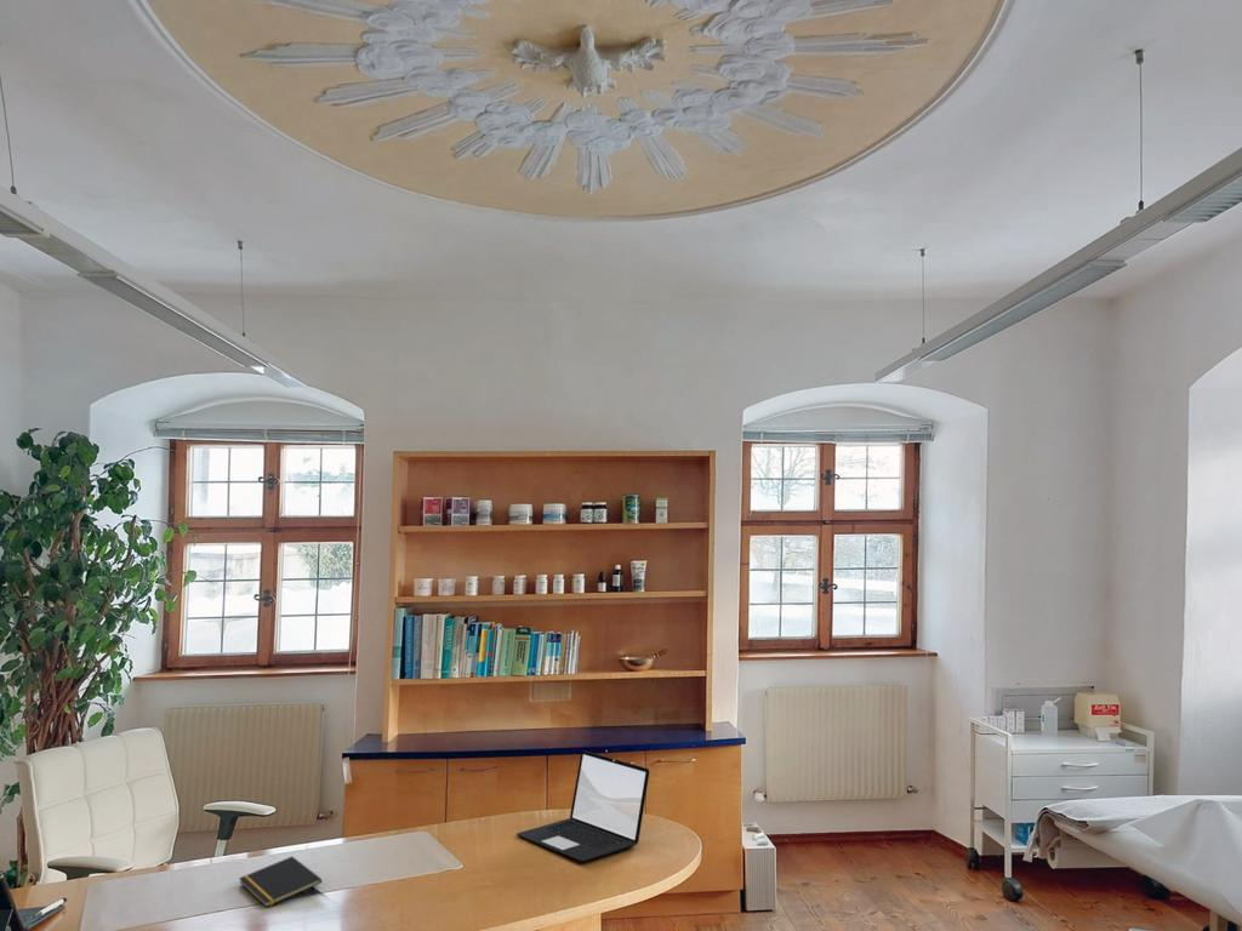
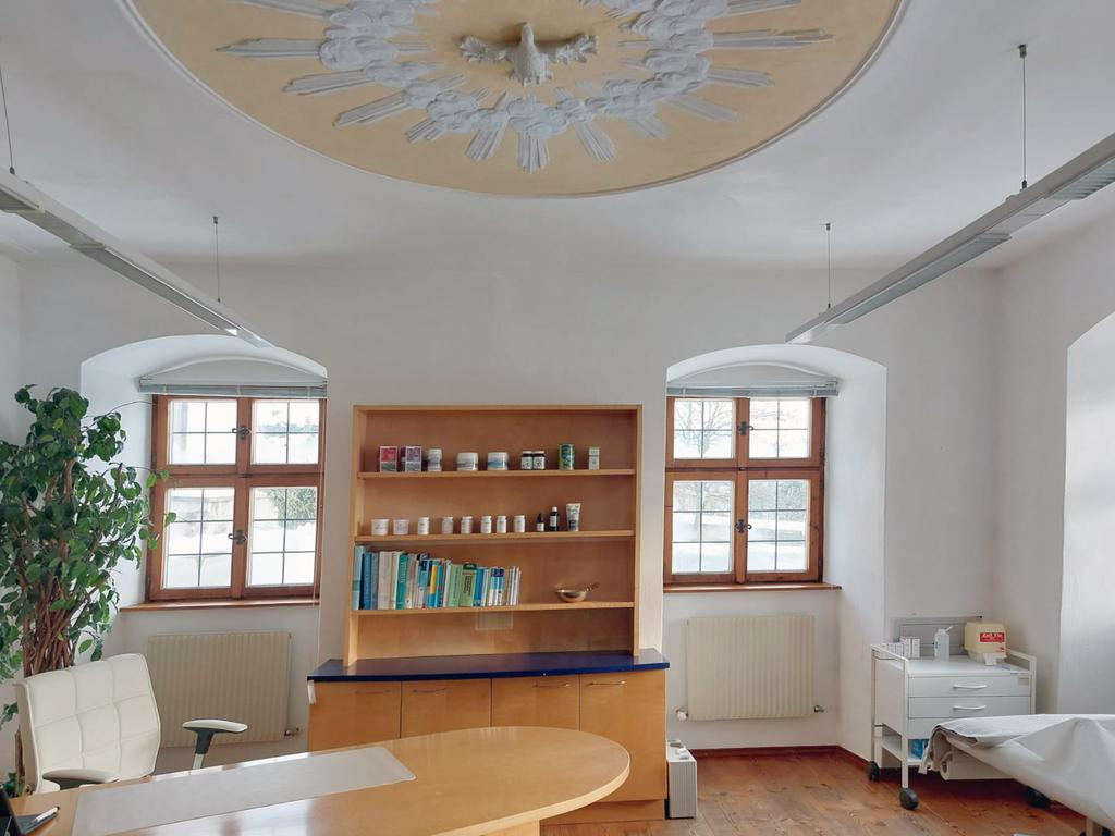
- notepad (279, 880)
- laptop (582, 803)
